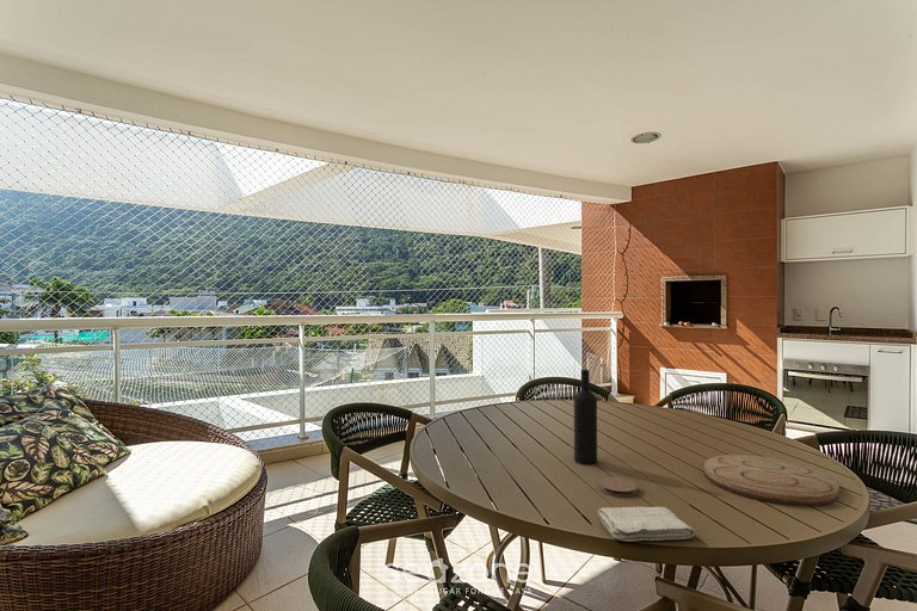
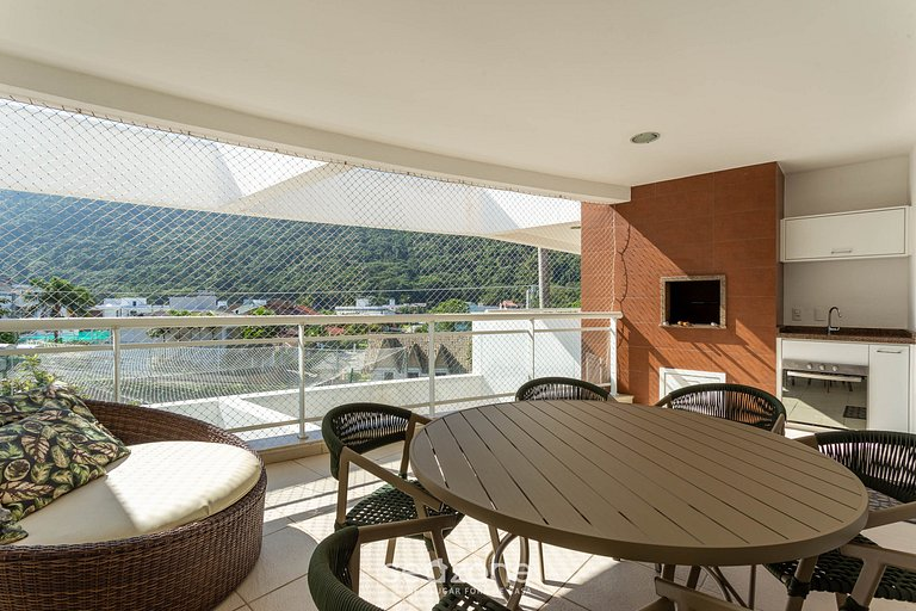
- wine bottle (585, 414)
- cutting board (767, 477)
- coaster (617, 486)
- washcloth (642, 521)
